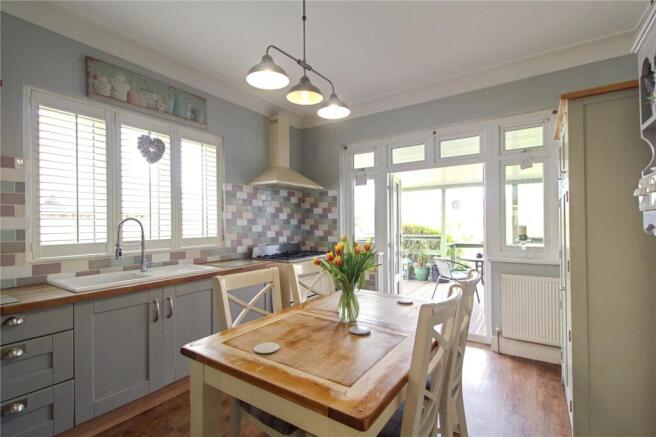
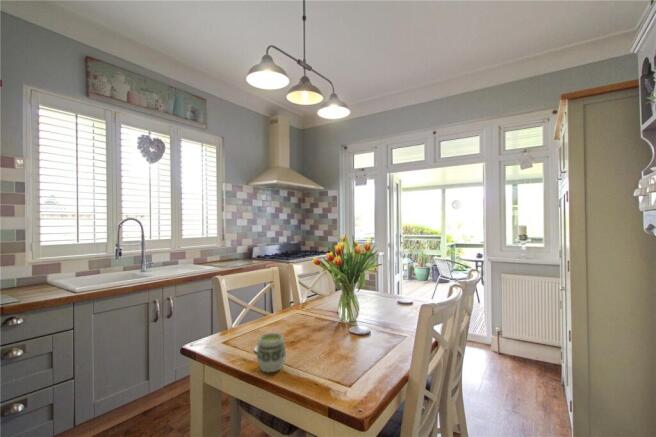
+ cup (271, 352)
